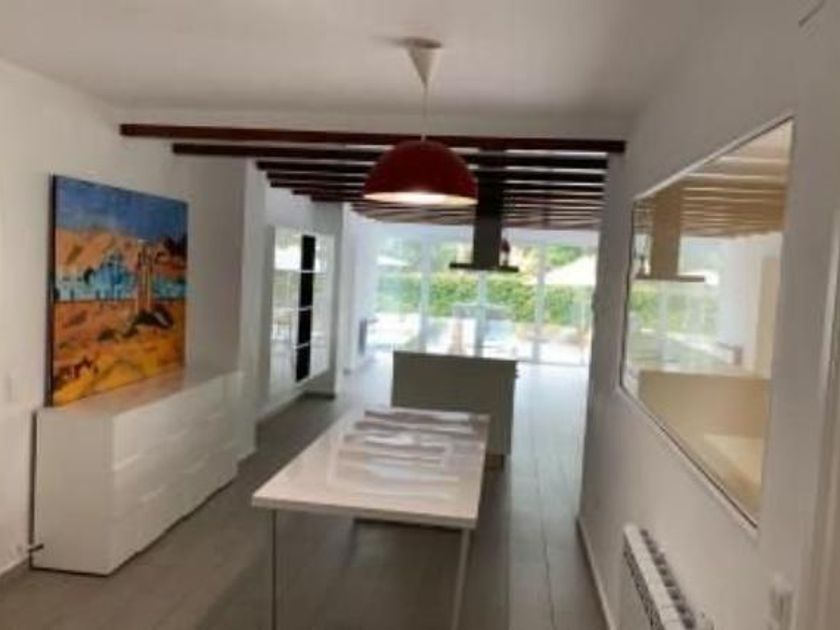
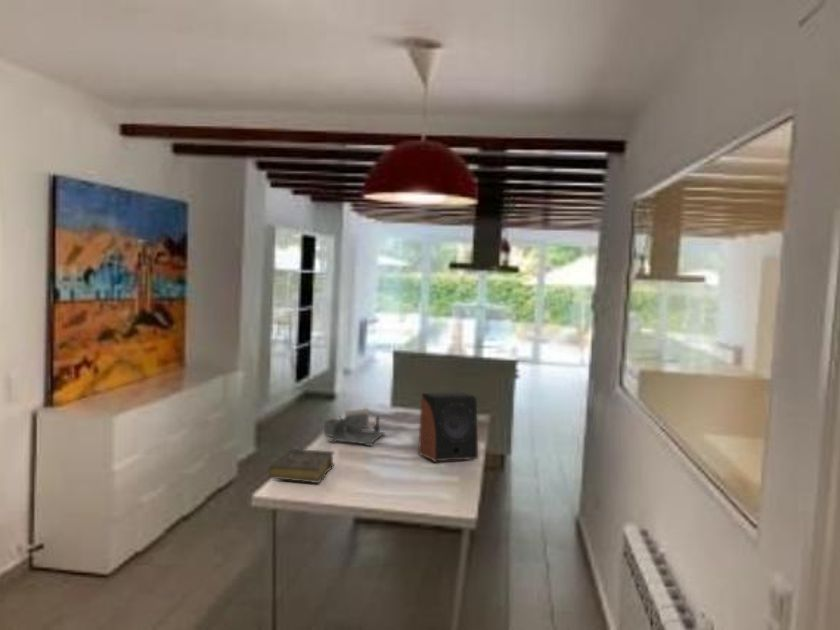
+ book (304, 464)
+ speaker (449, 426)
+ desk organizer (356, 422)
